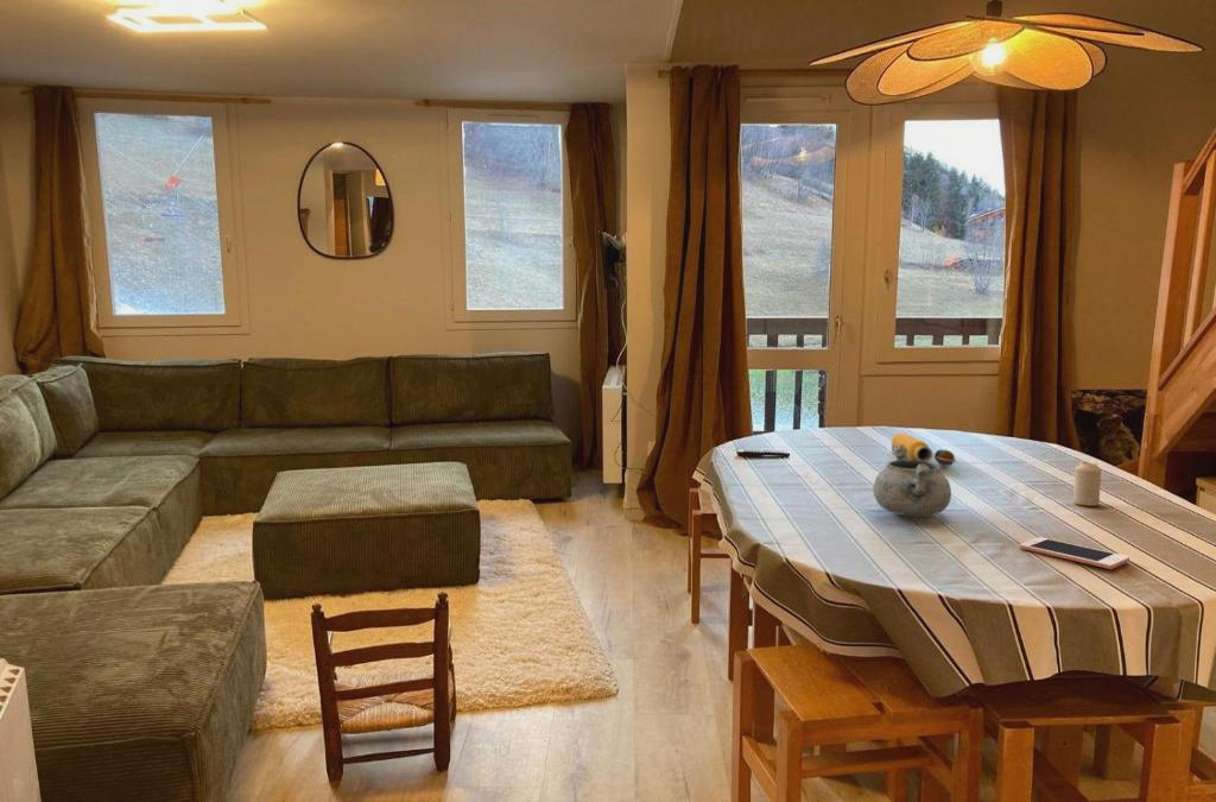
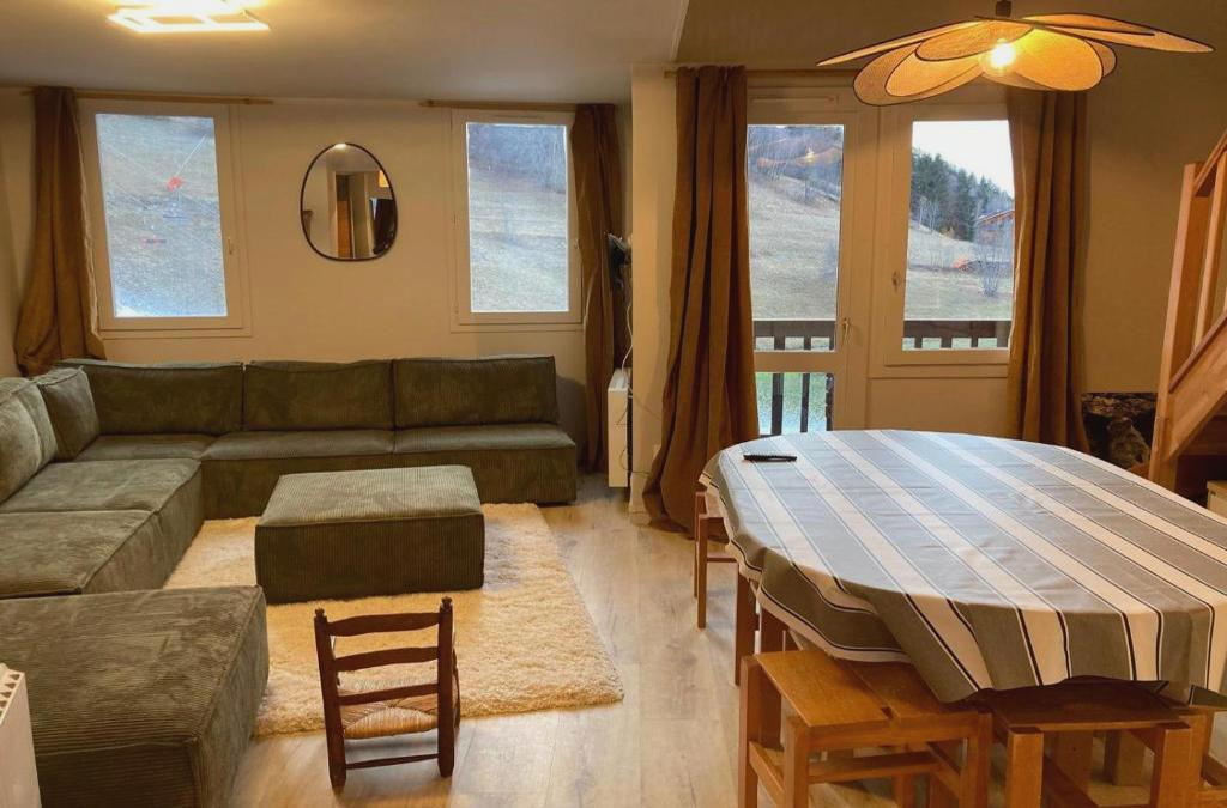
- water bottle (923, 449)
- candle (1087, 482)
- decorative bowl (912, 484)
- cell phone (1072, 551)
